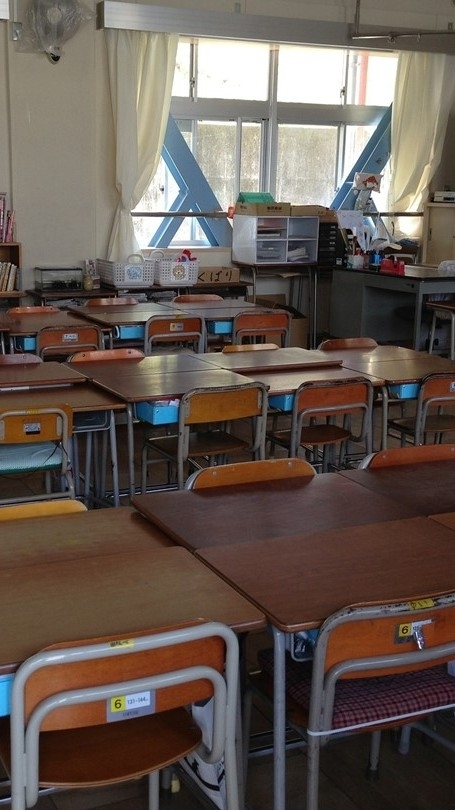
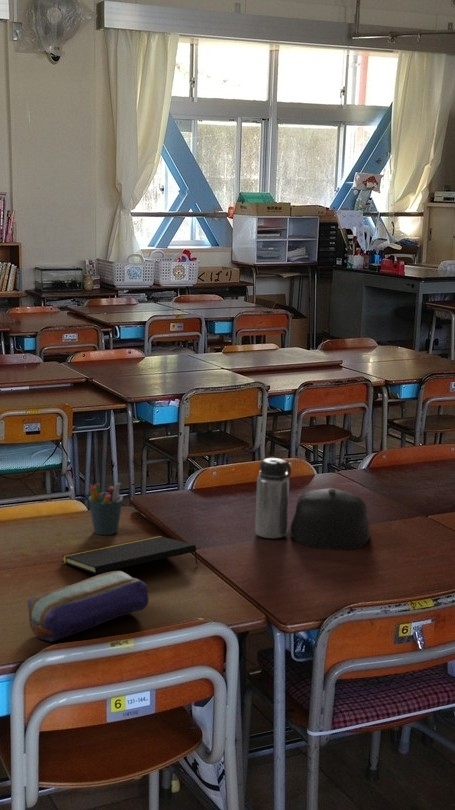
+ pen holder (105, 505)
+ notepad (128, 553)
+ pencil case (90, 603)
+ water bottle (325, 496)
